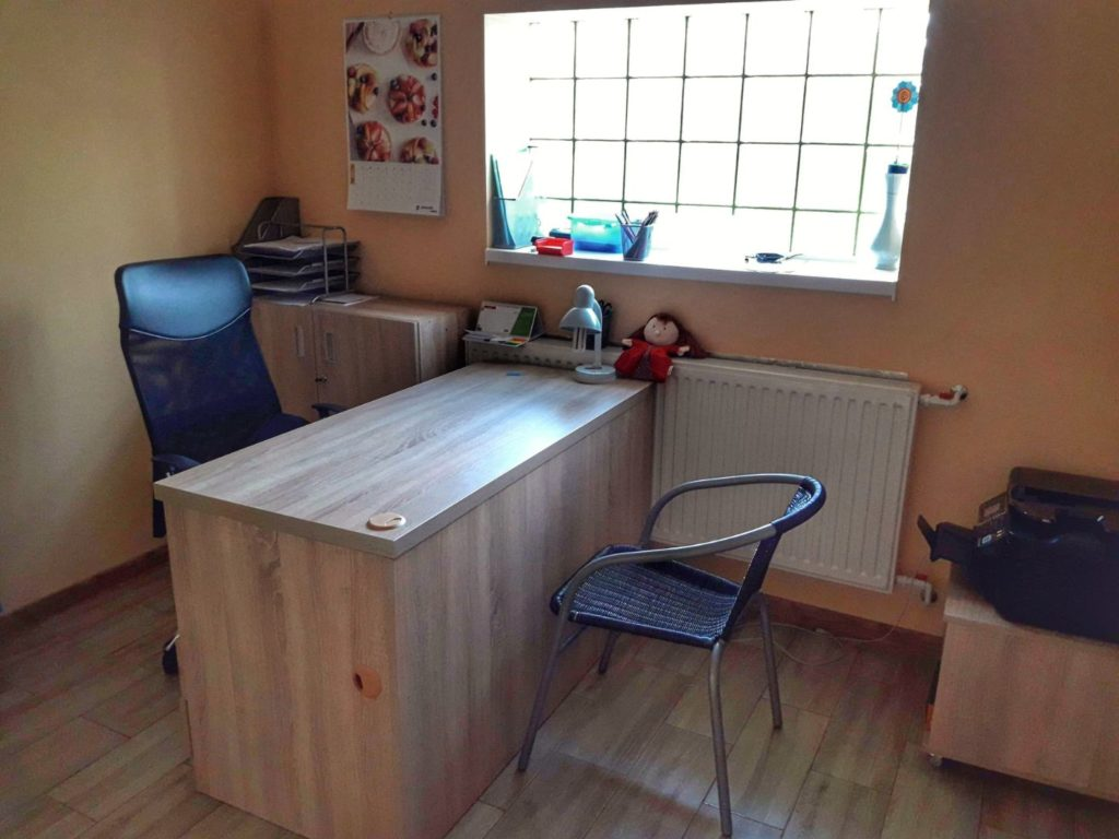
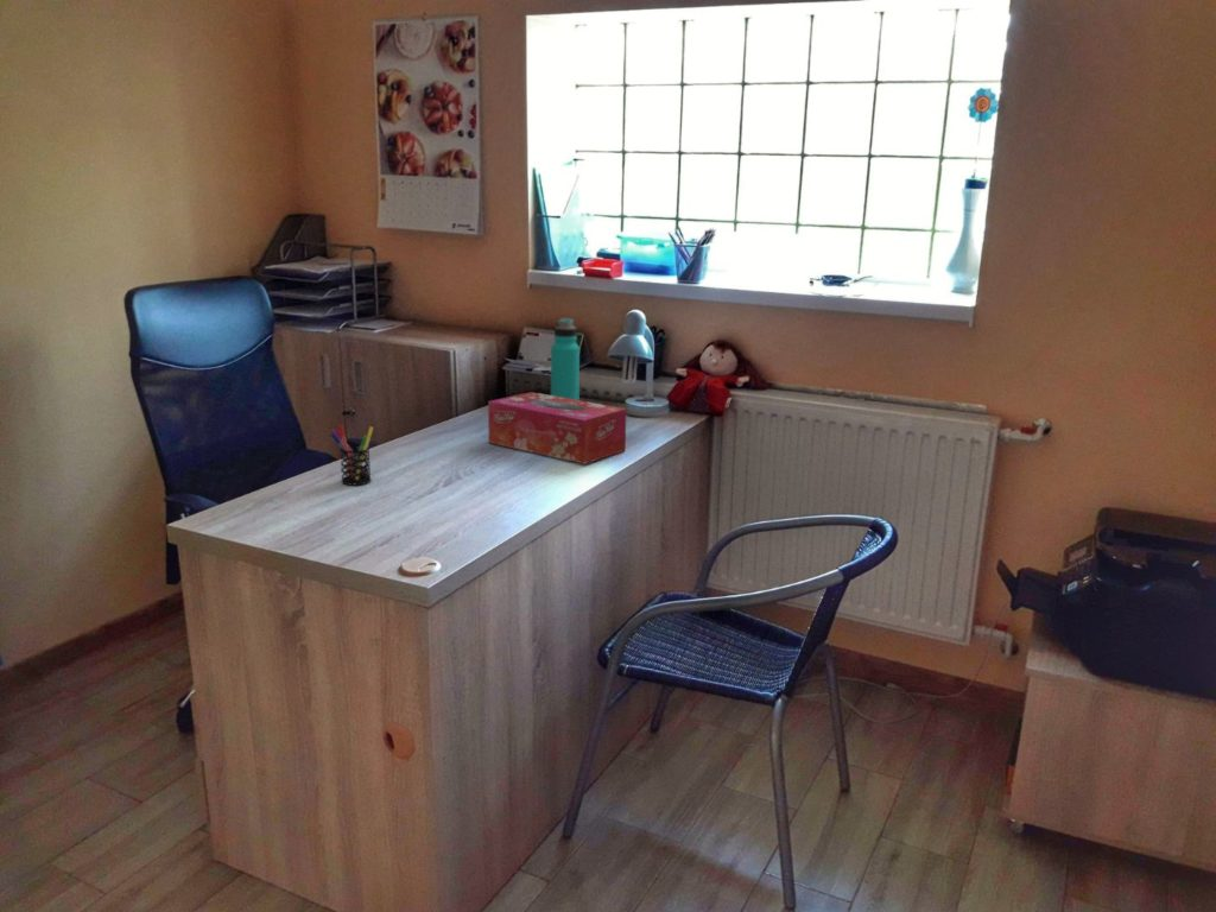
+ tissue box (556, 425)
+ pen holder (355, 452)
+ water bottle (564, 367)
